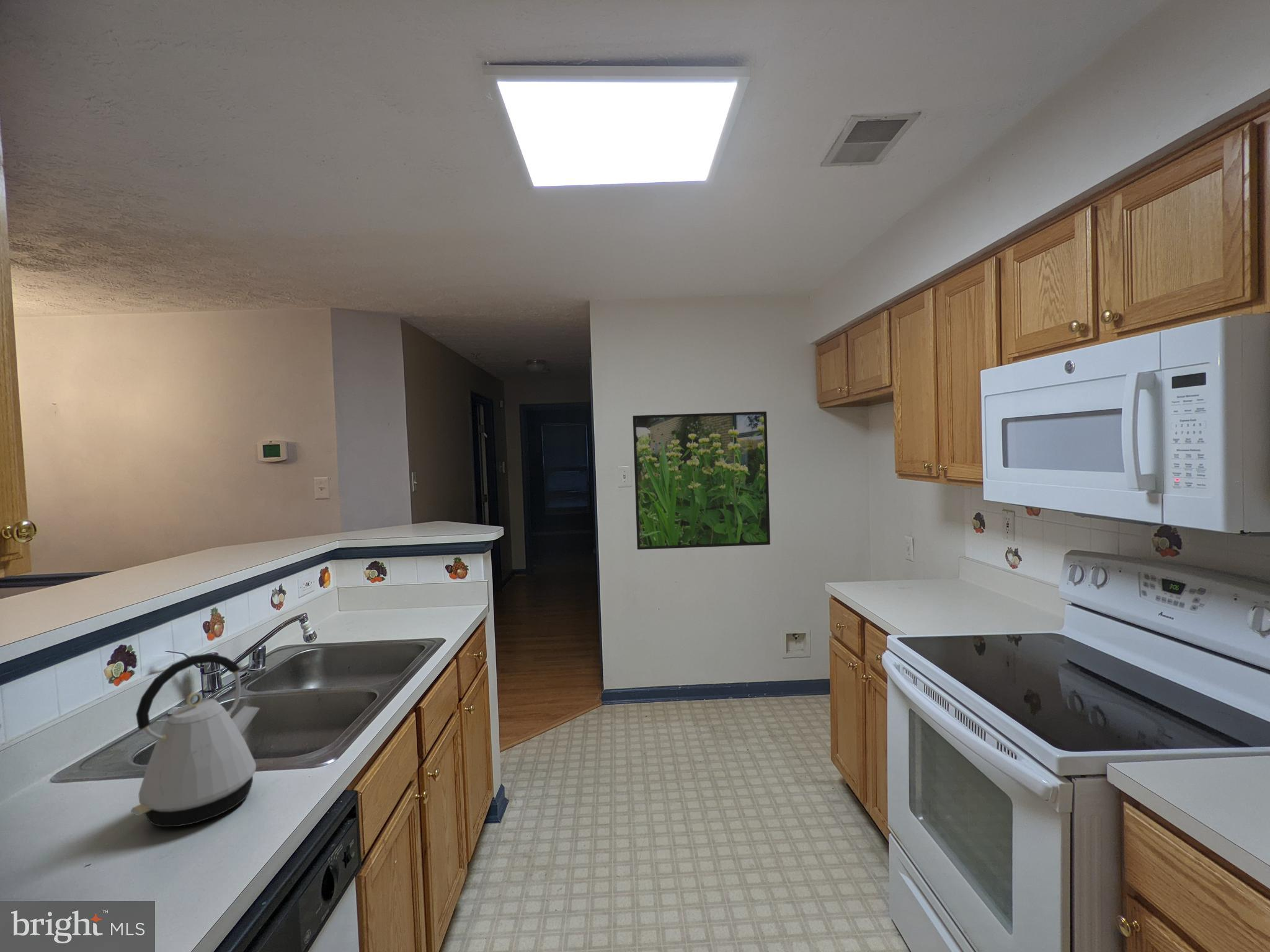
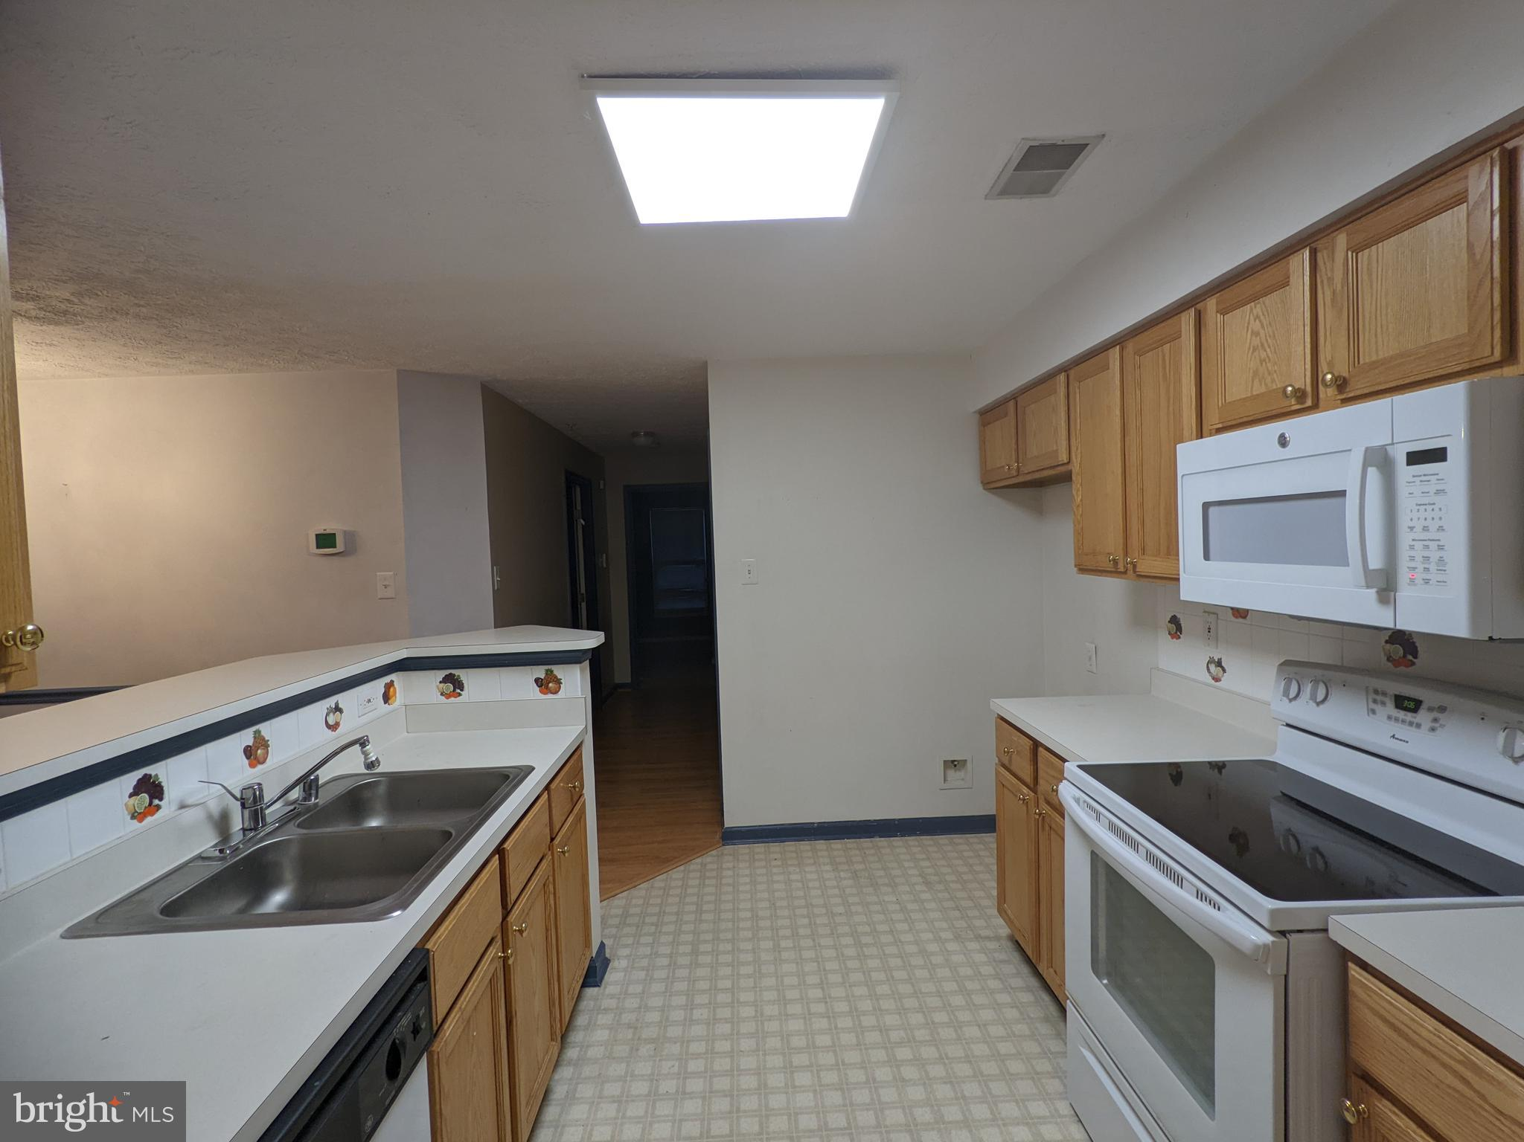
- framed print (701, 480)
- kettle (200, 729)
